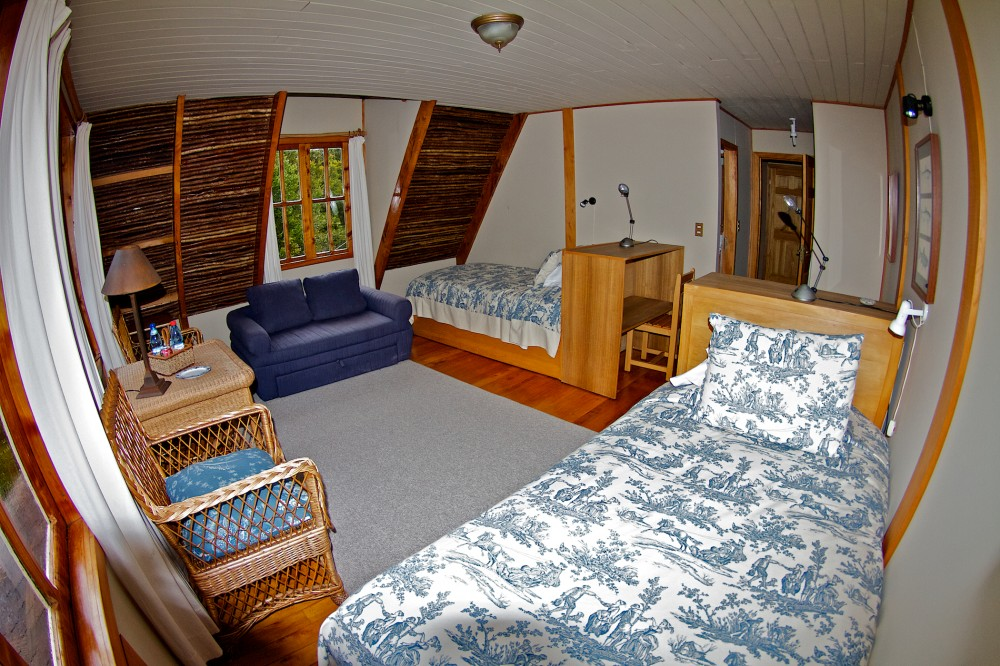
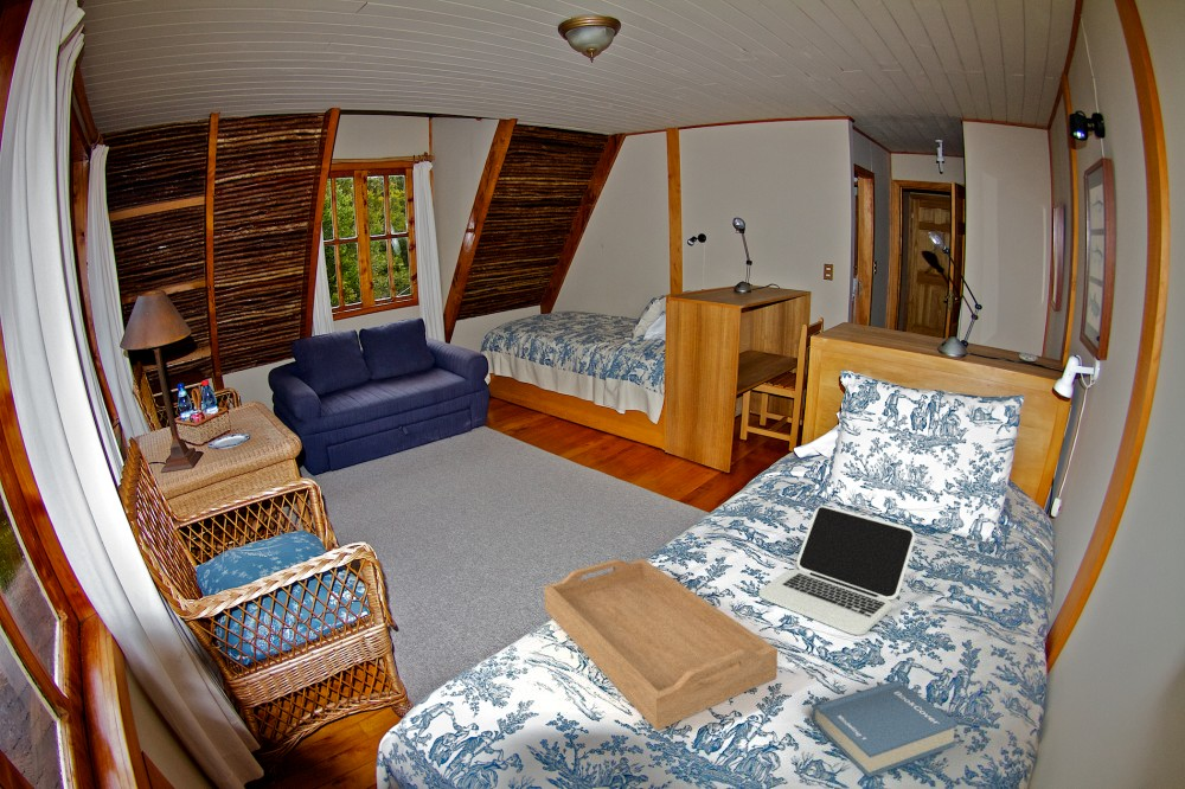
+ book (882, 723)
+ serving tray (648, 623)
+ laptop (835, 562)
